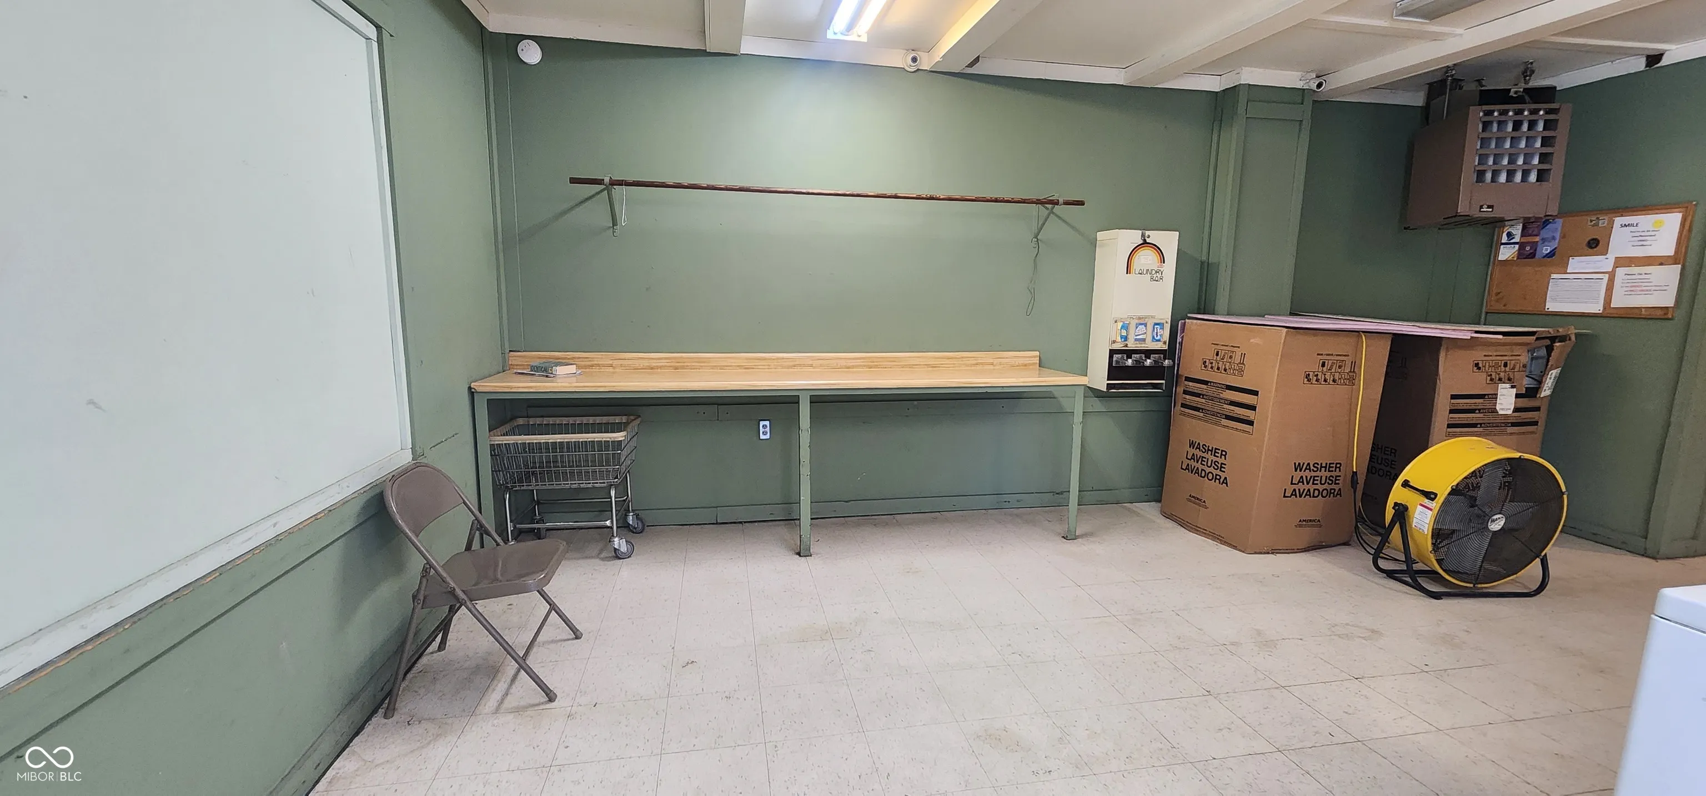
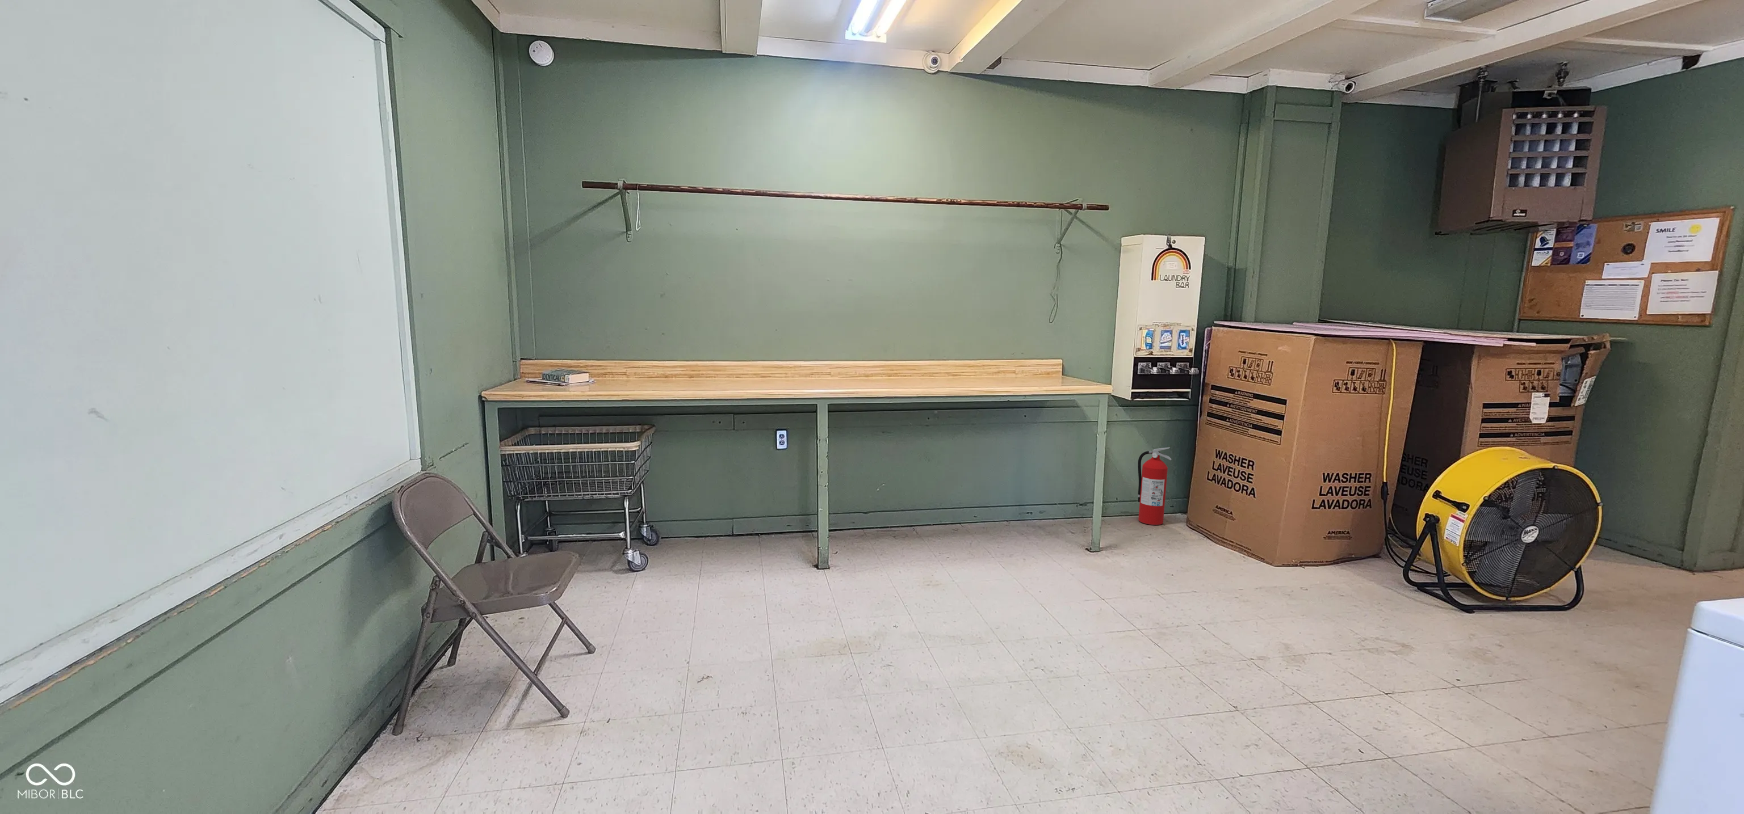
+ fire extinguisher (1153, 484)
